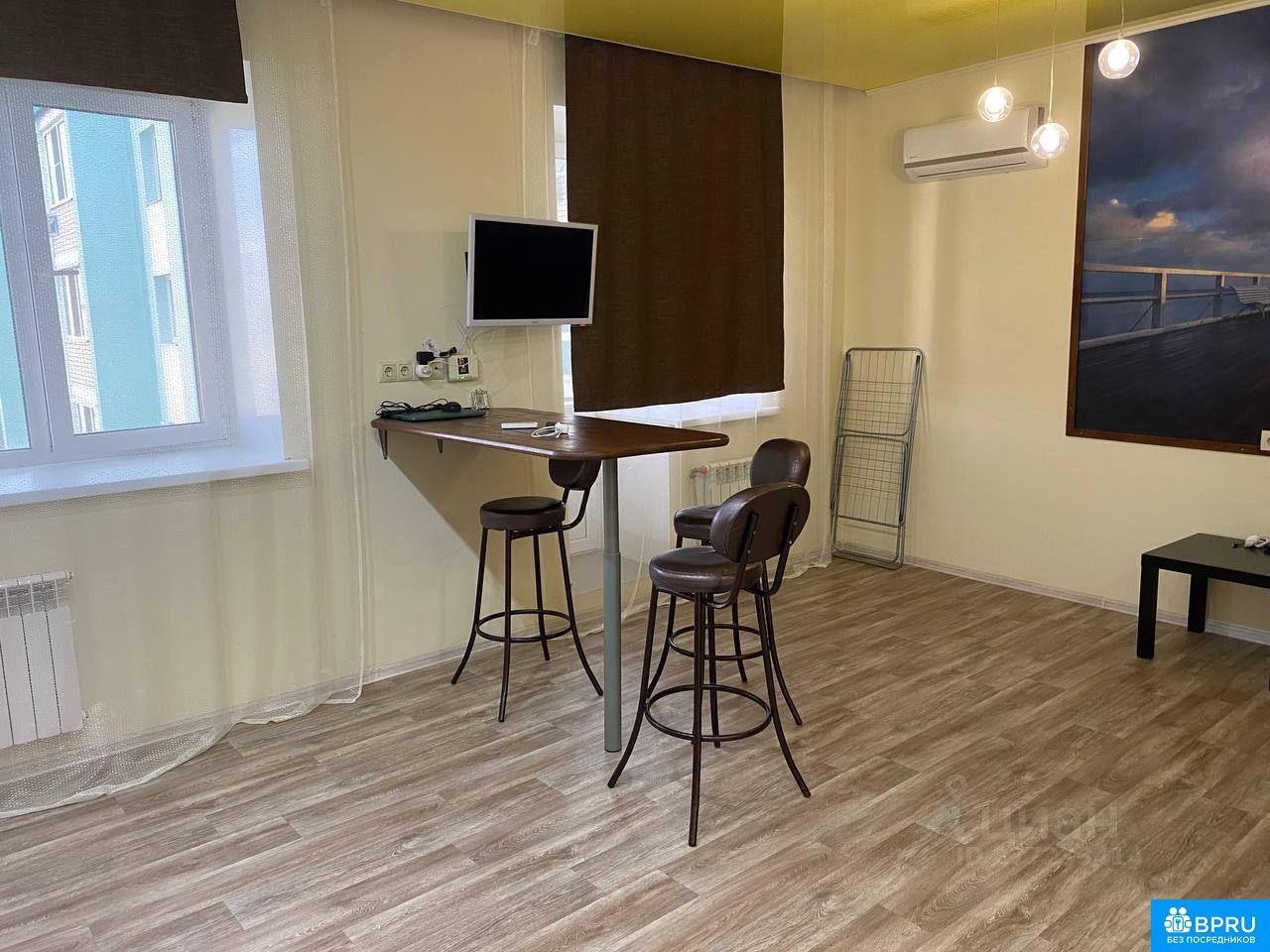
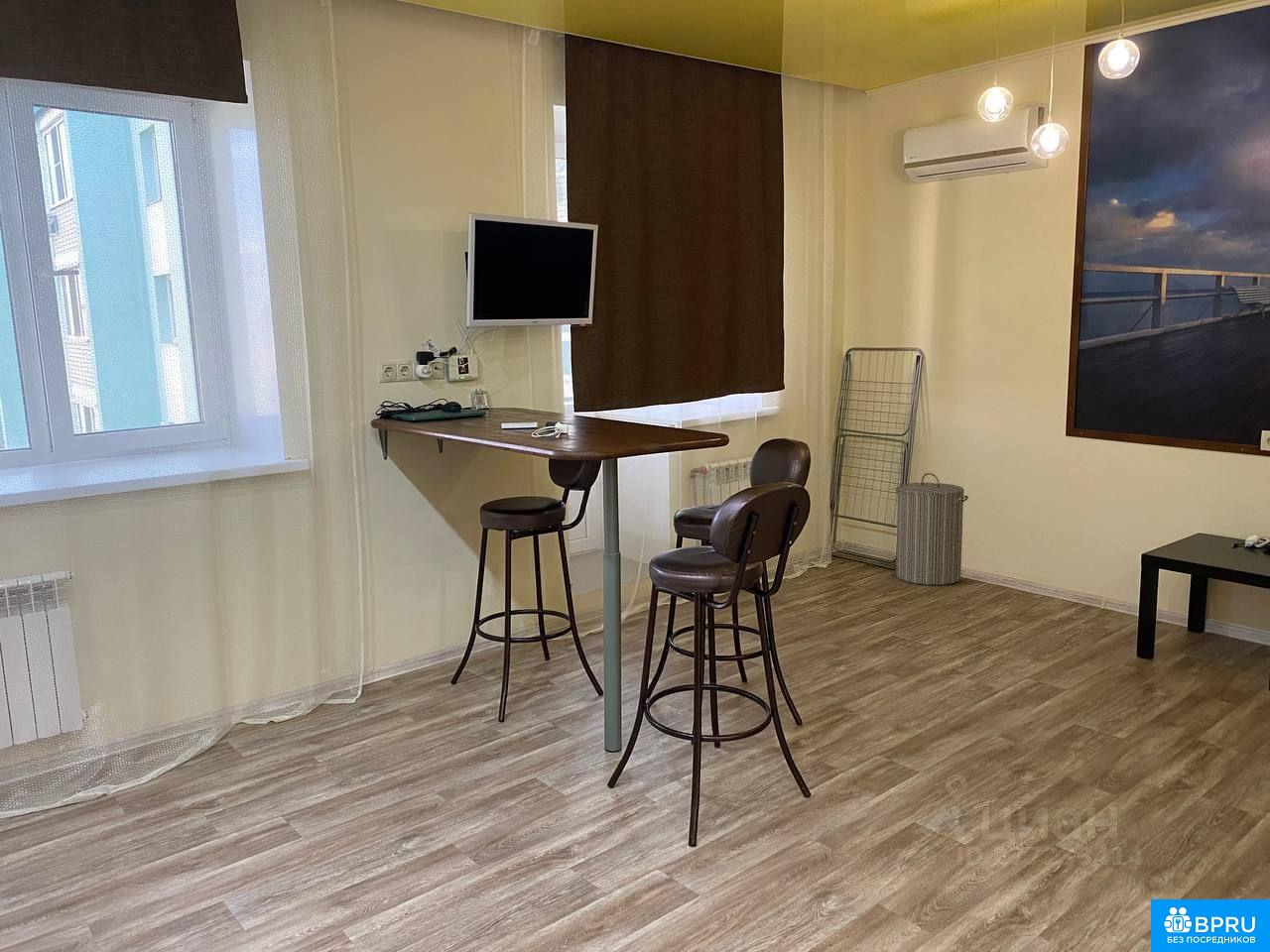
+ laundry hamper (929, 525)
